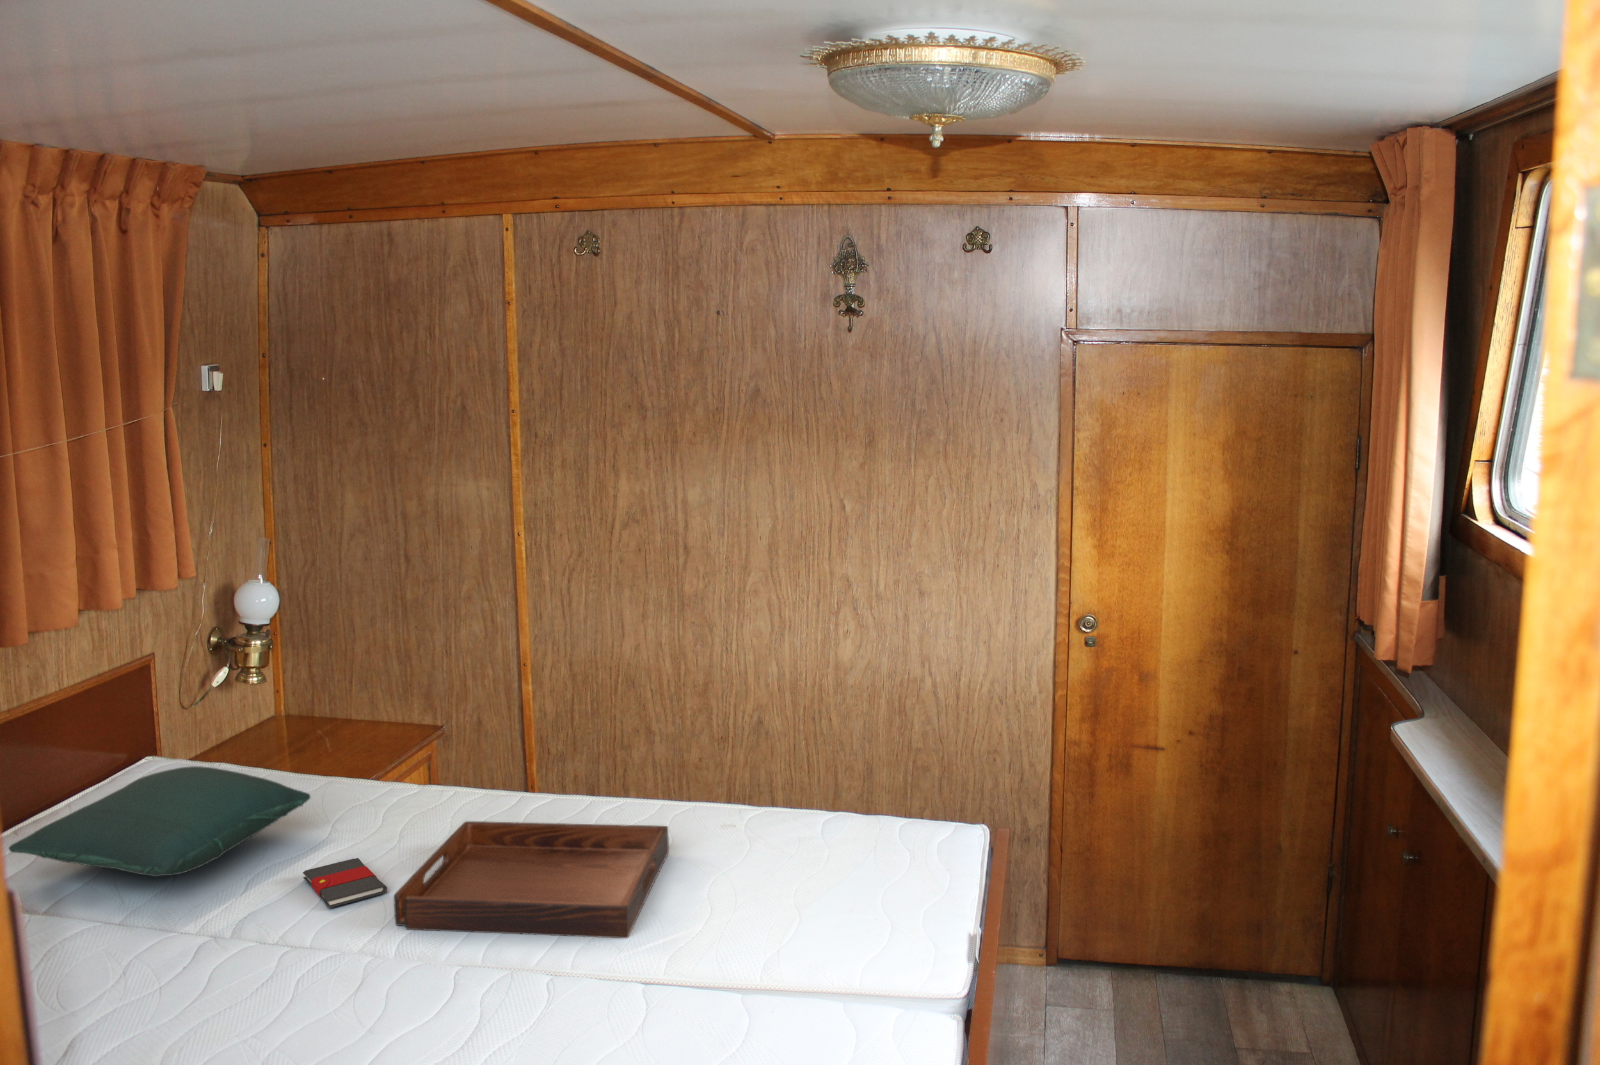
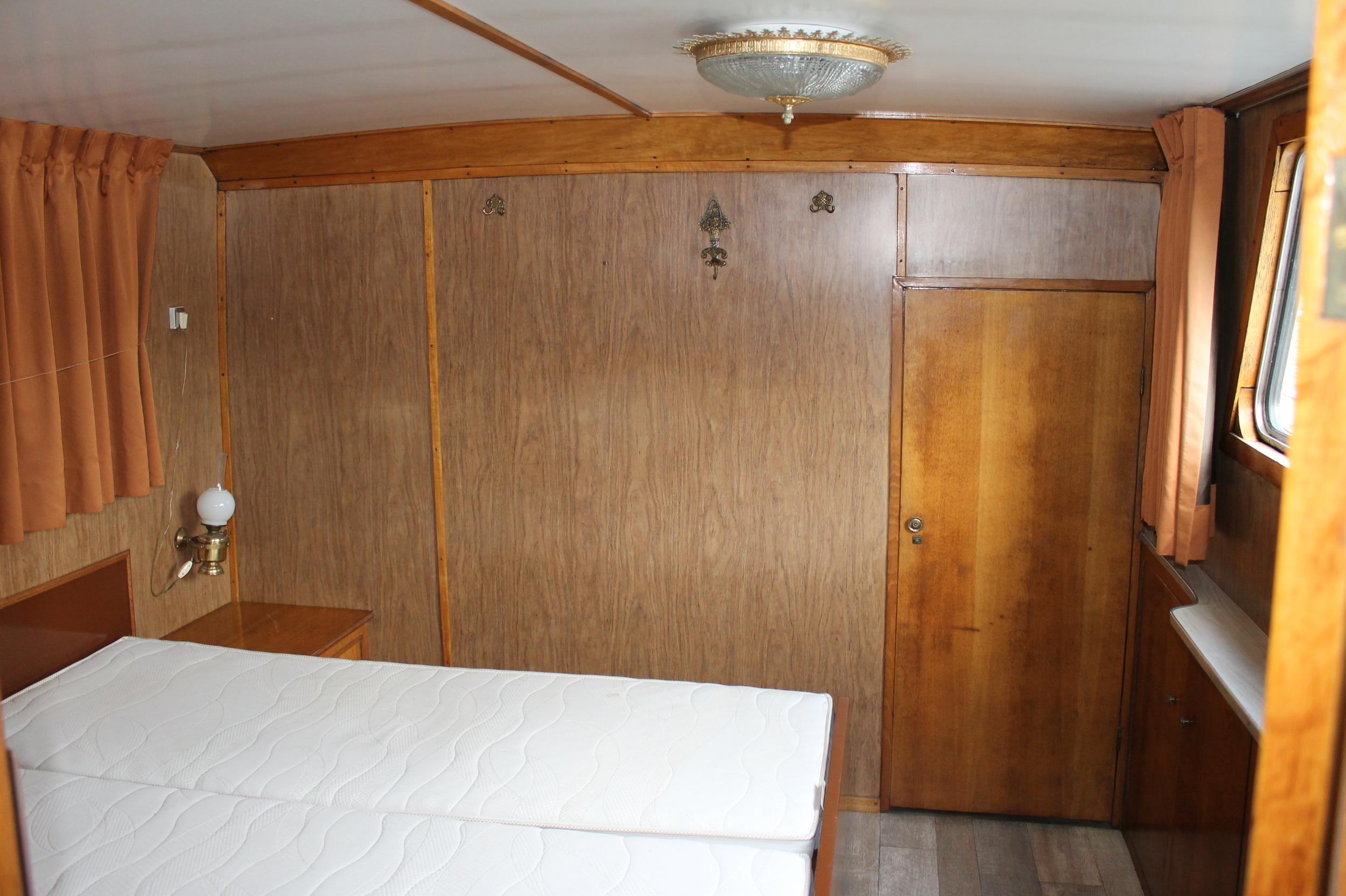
- book (345, 880)
- serving tray (538, 874)
- pillow (168, 823)
